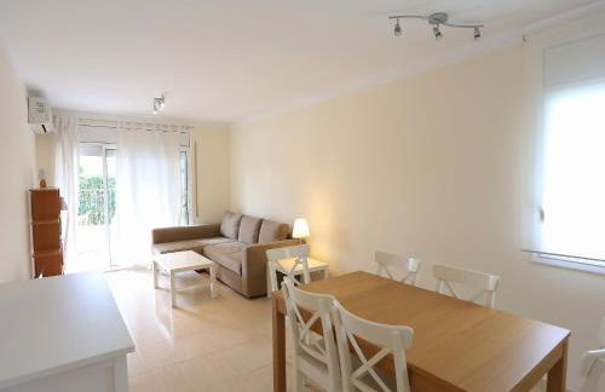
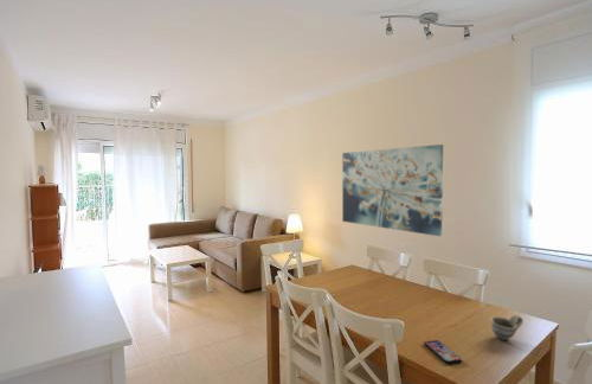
+ cup (506, 327)
+ smartphone (442, 351)
+ wall art (385, 188)
